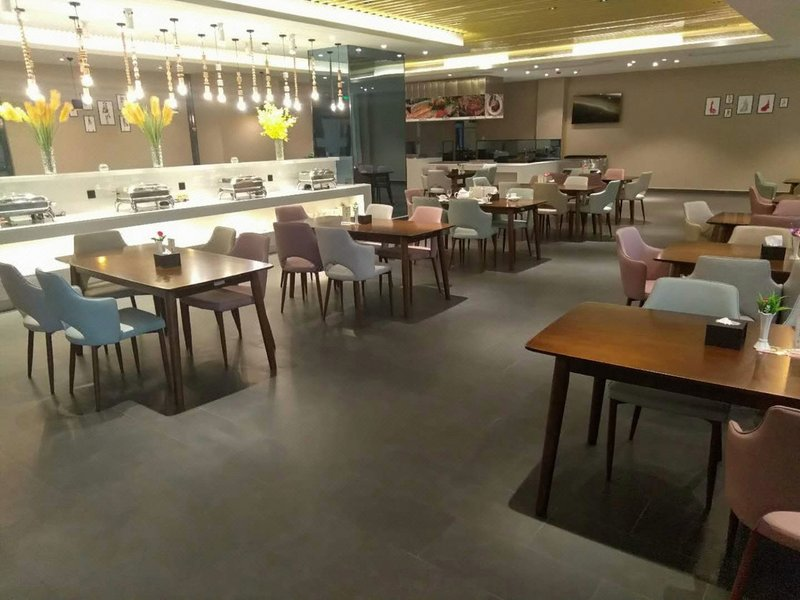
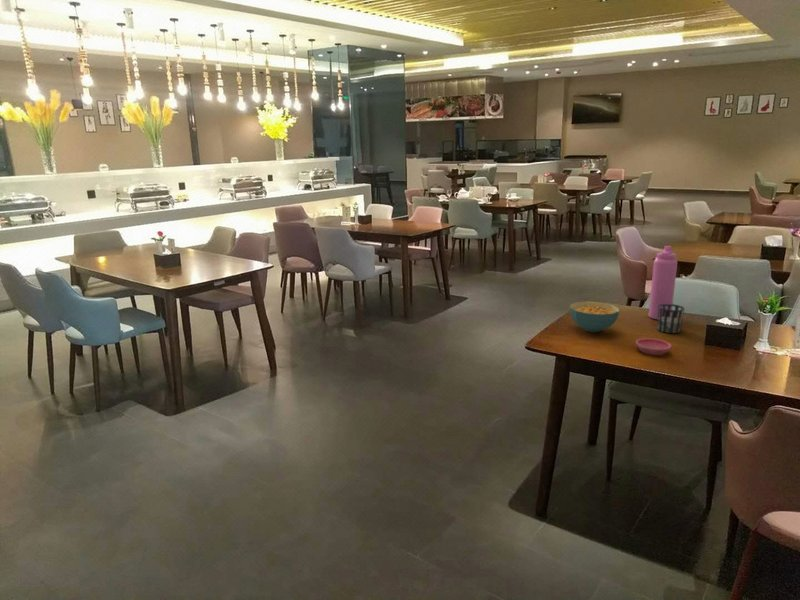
+ saucer (652, 347)
+ cup (669, 318)
+ water bottle (663, 282)
+ cereal bowl (593, 318)
